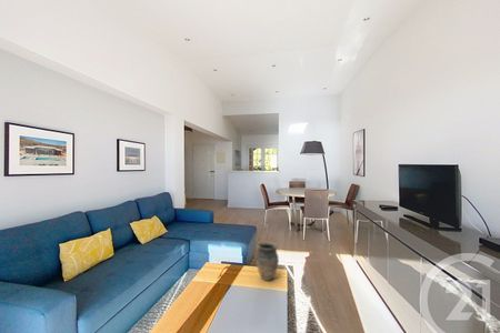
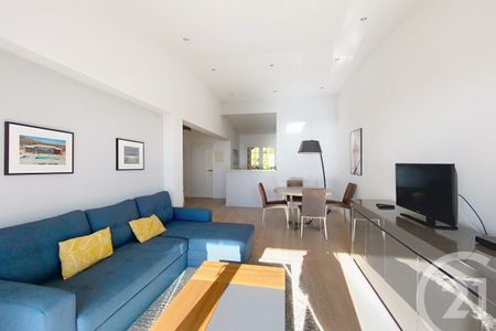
- vase (267, 261)
